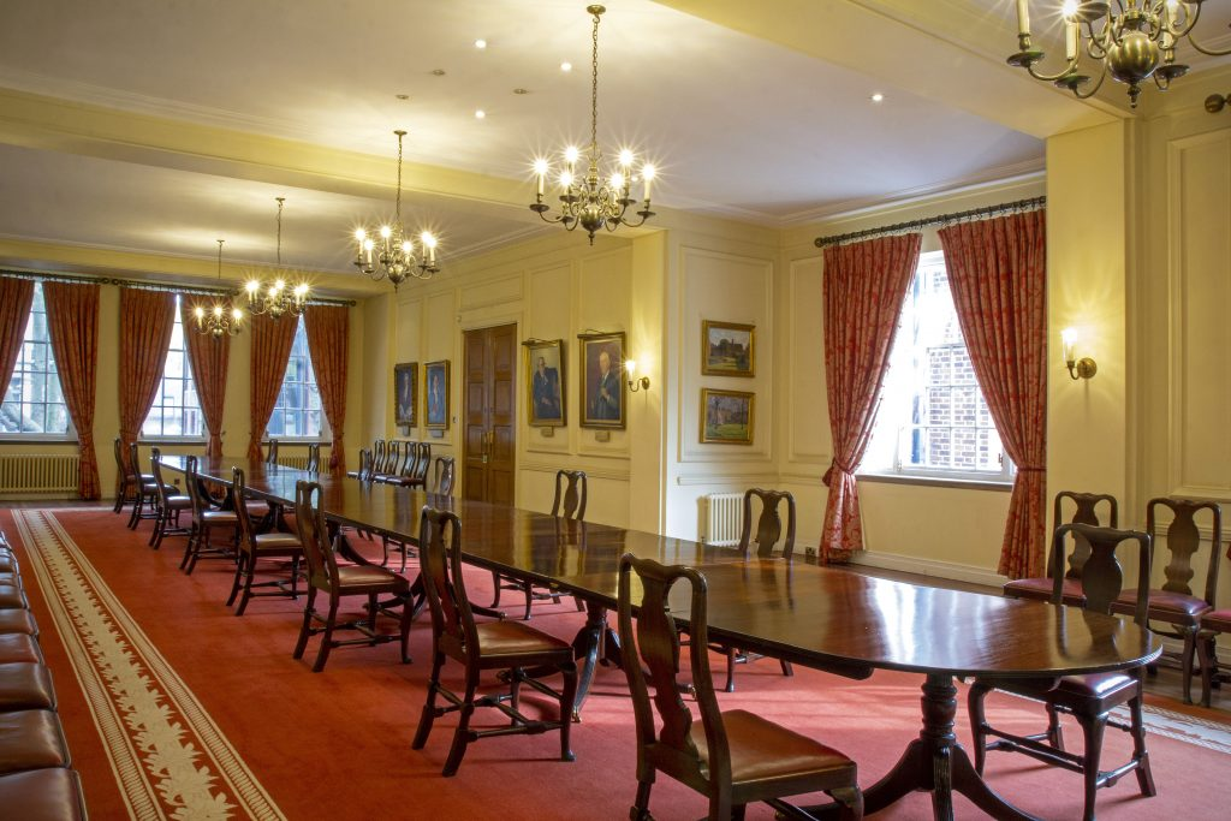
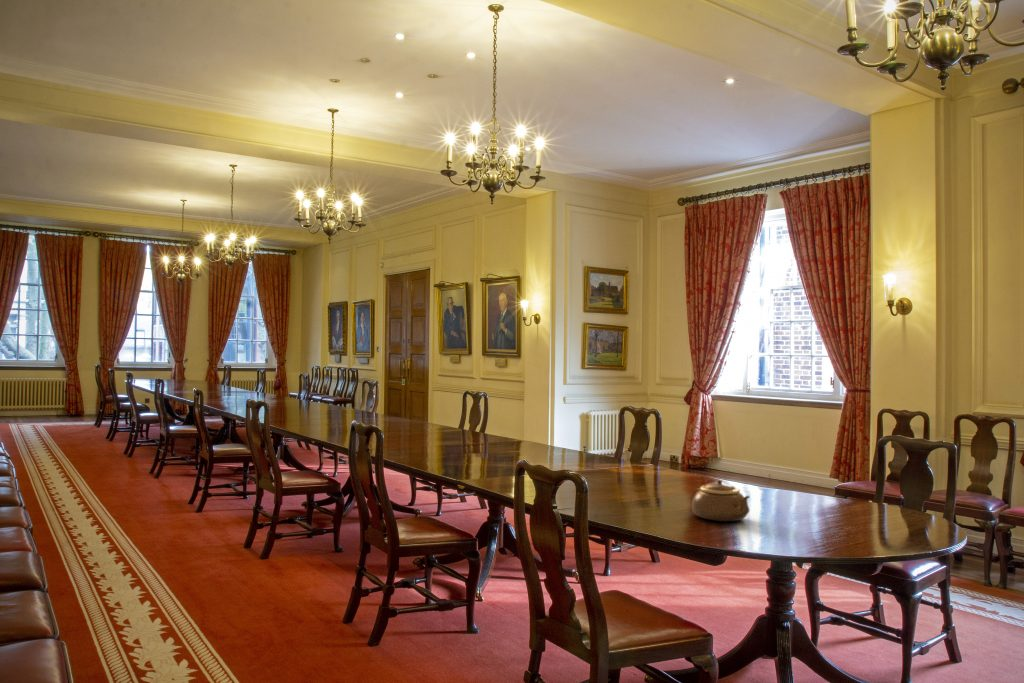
+ teapot (721, 499)
